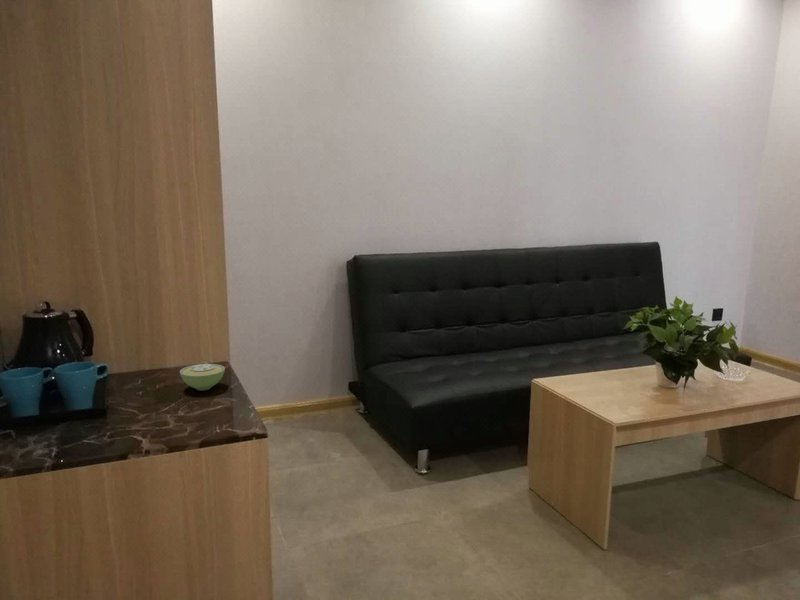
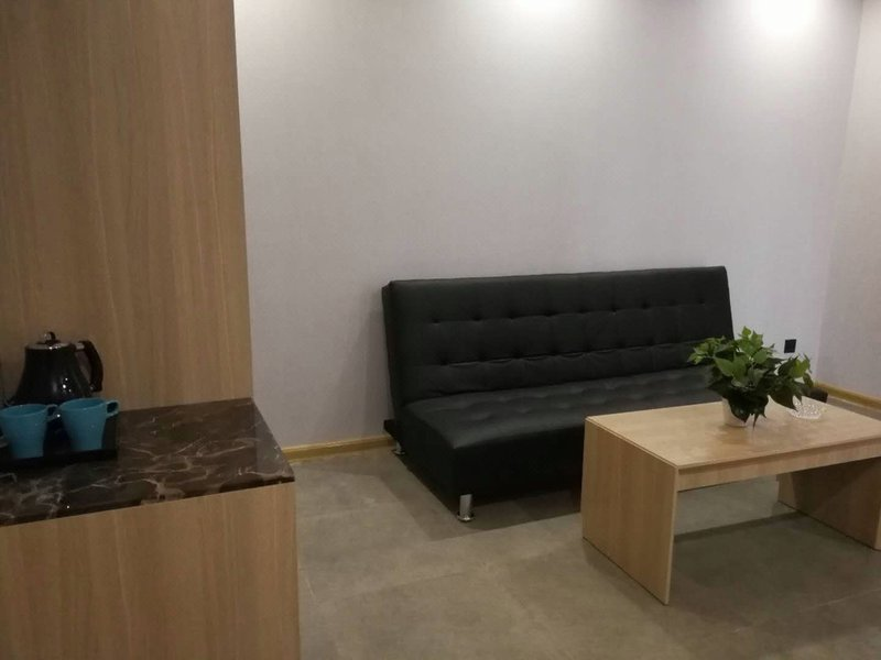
- sugar bowl (202, 375)
